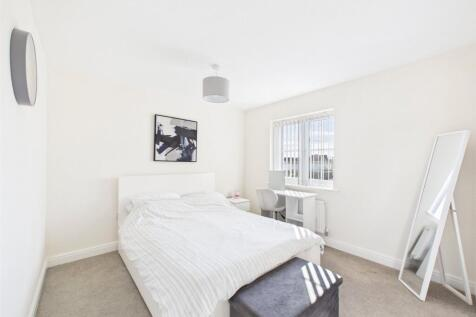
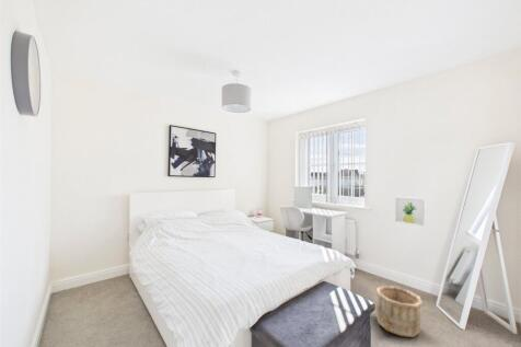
+ wooden bucket (397, 309)
+ wall art (409, 210)
